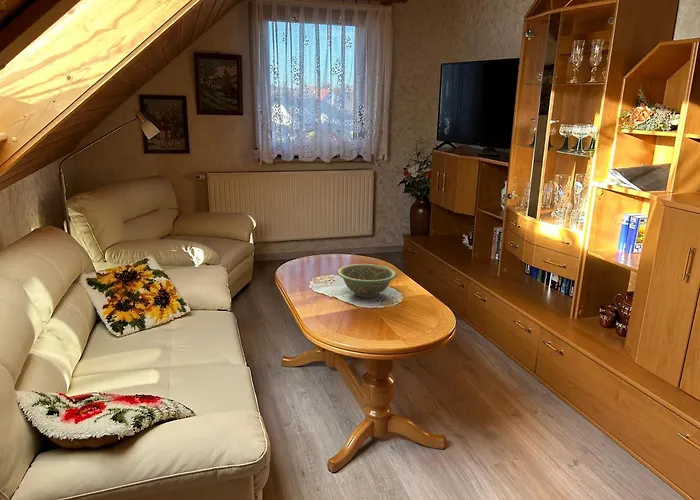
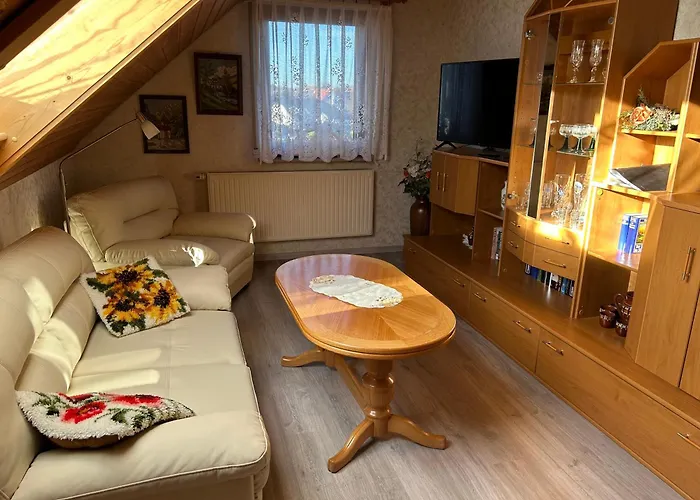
- decorative bowl (366, 282)
